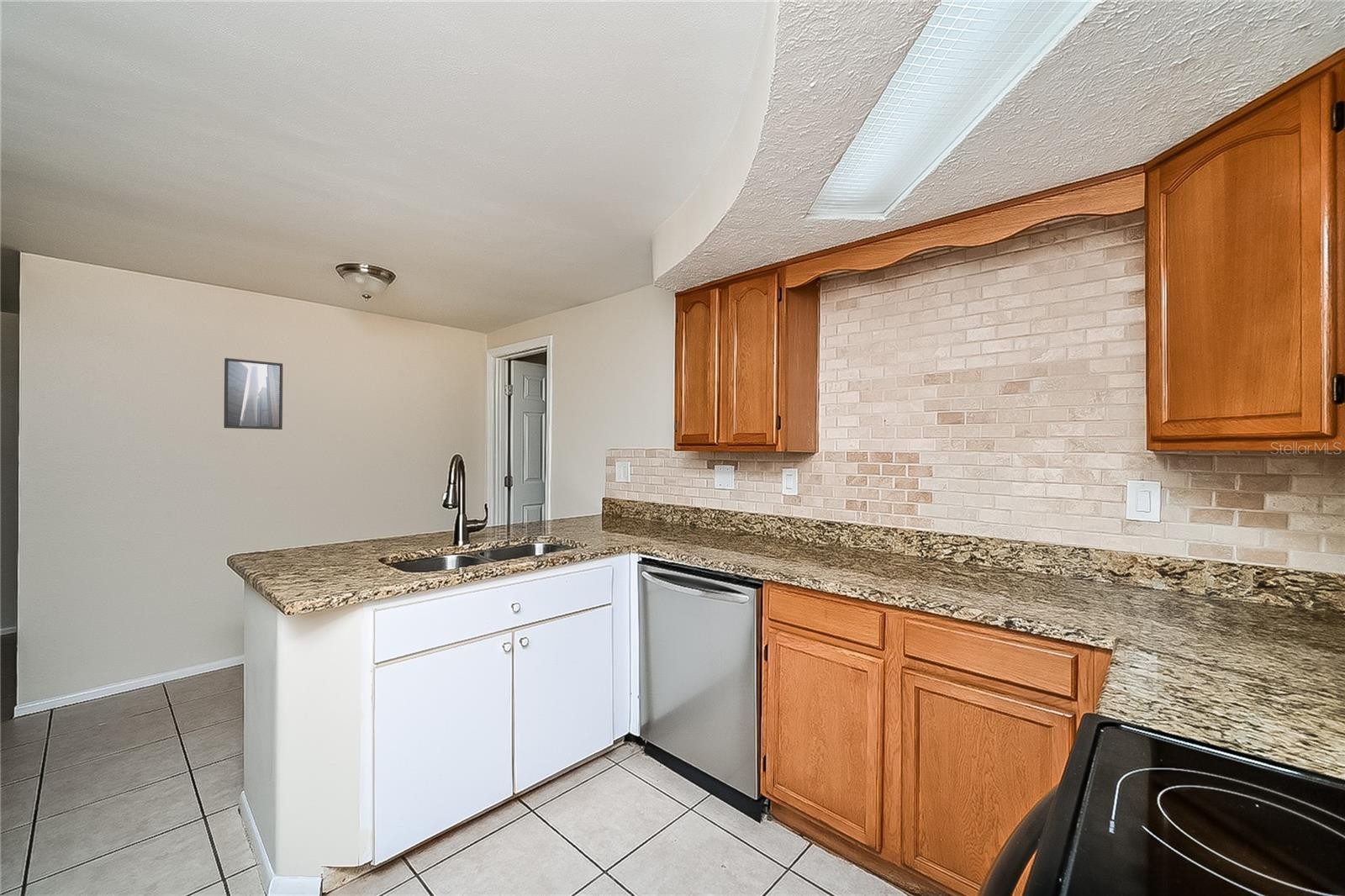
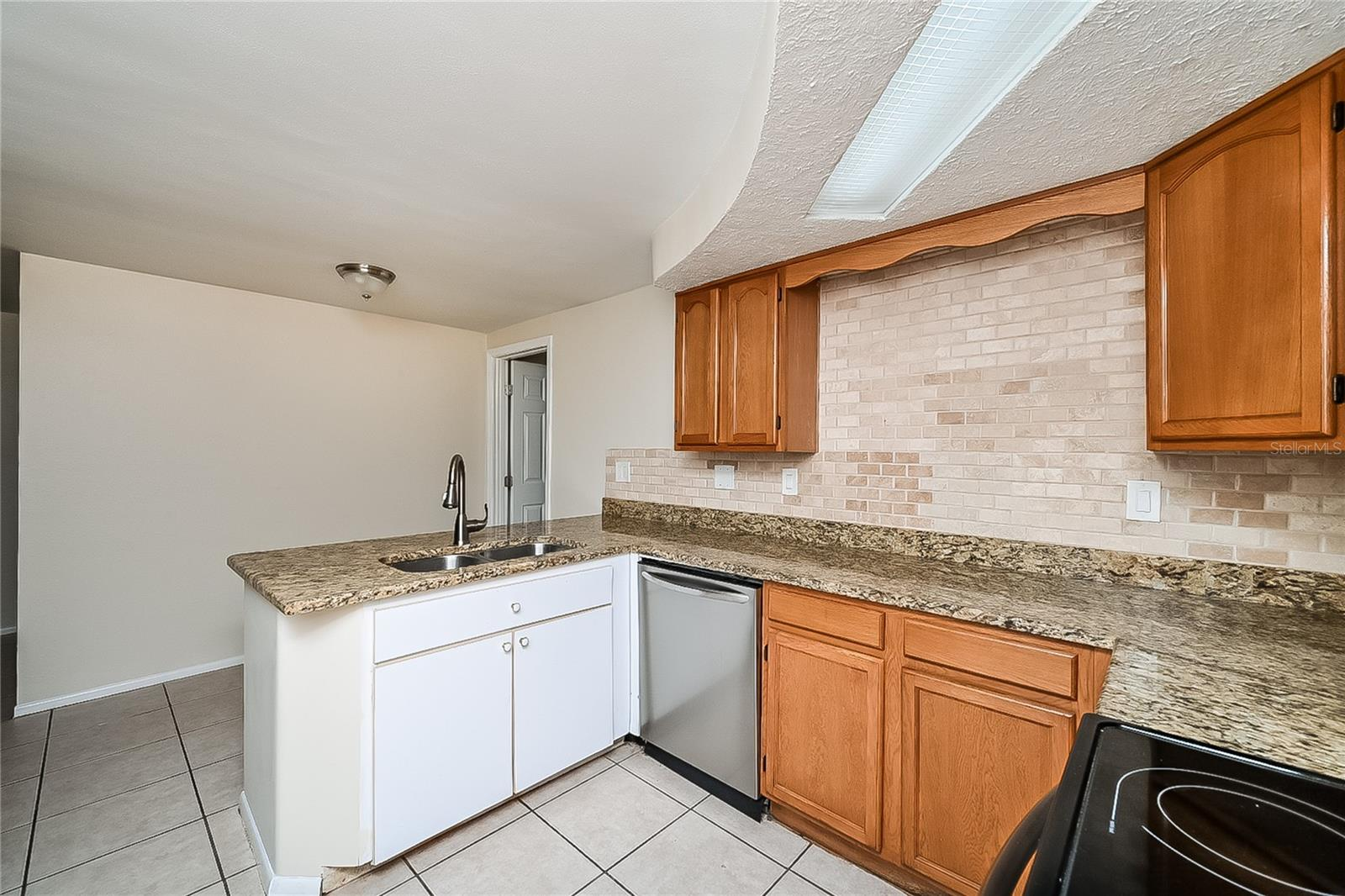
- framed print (254, 394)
